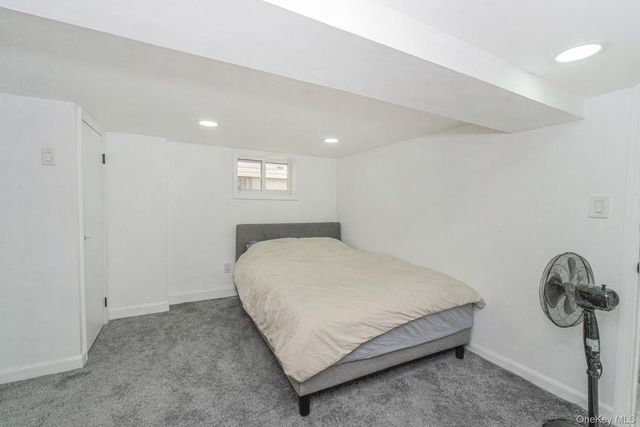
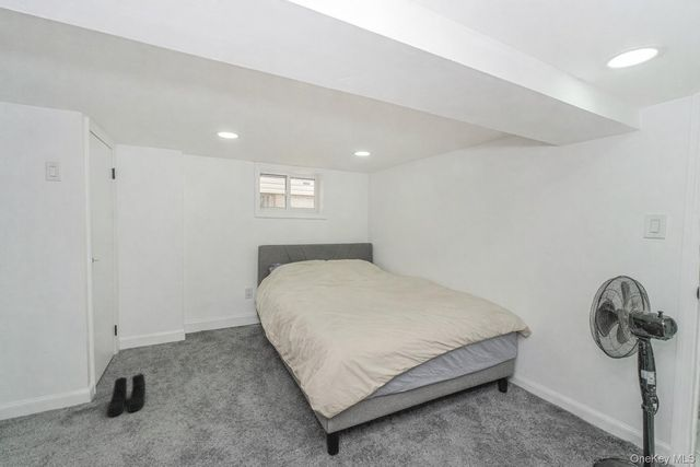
+ boots (126, 392)
